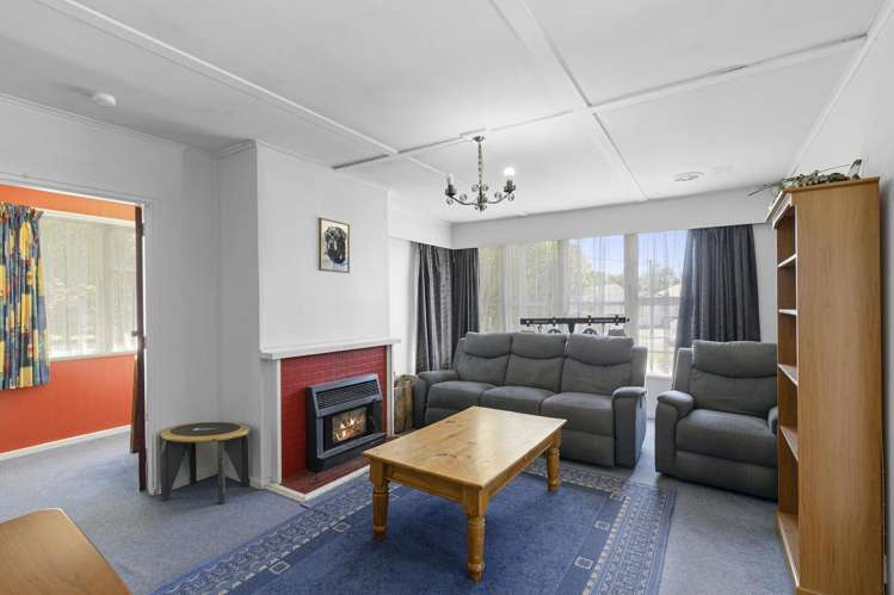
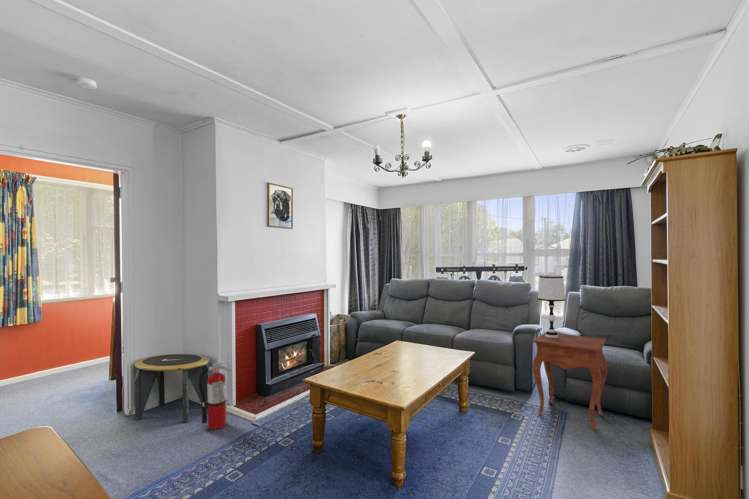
+ table lamp (551, 306)
+ fire extinguisher (216, 392)
+ side table (569, 368)
